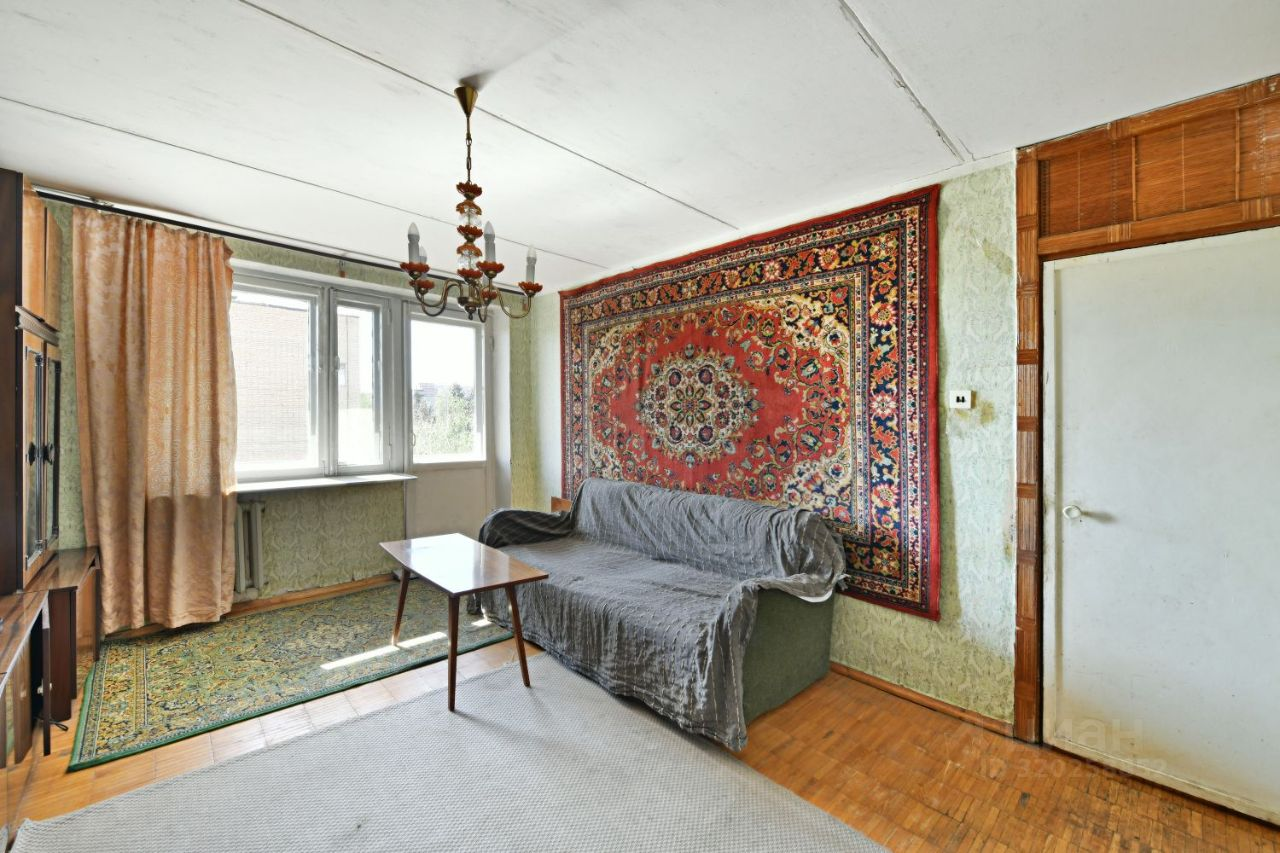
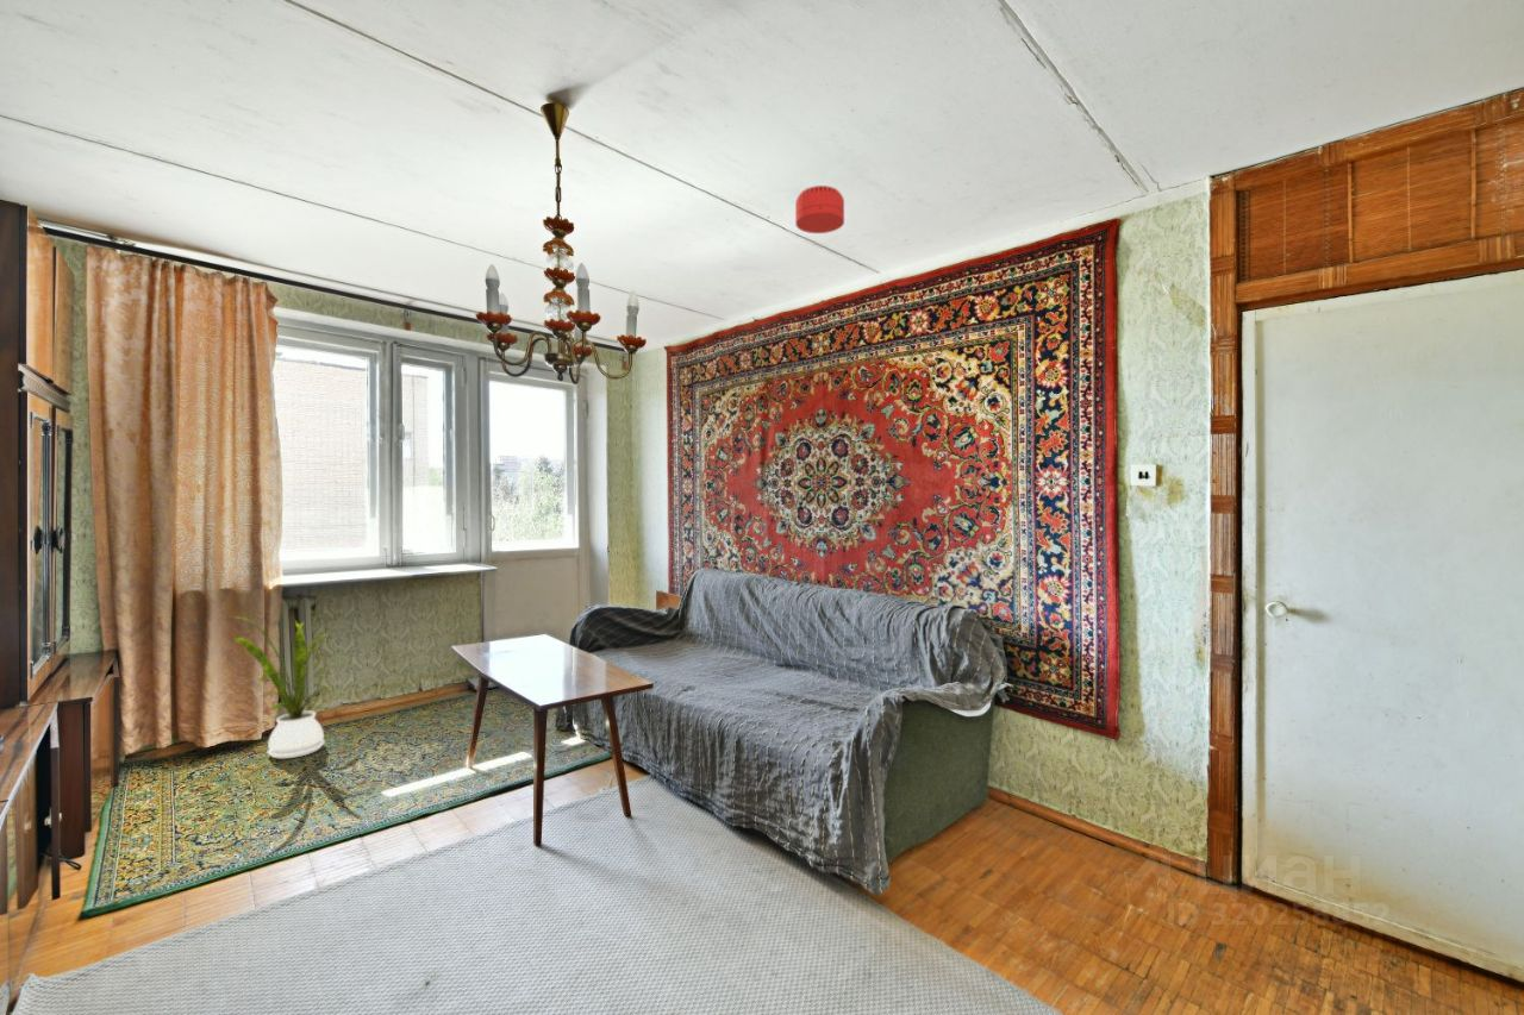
+ house plant (288, 681)
+ smoke detector (819, 208)
